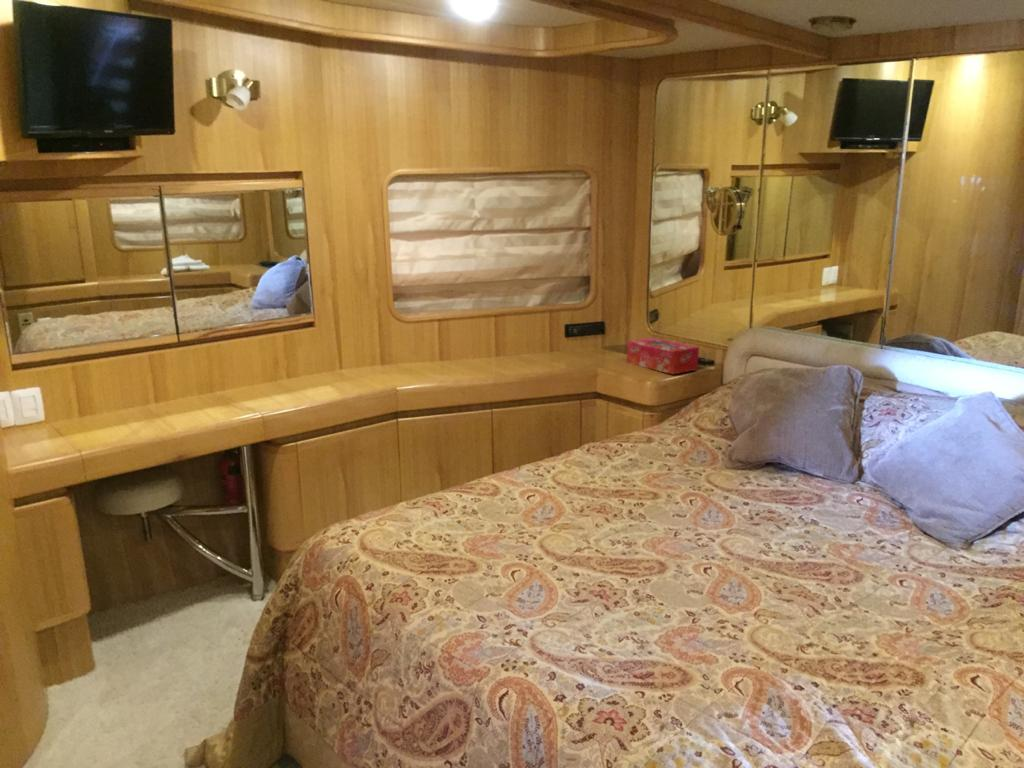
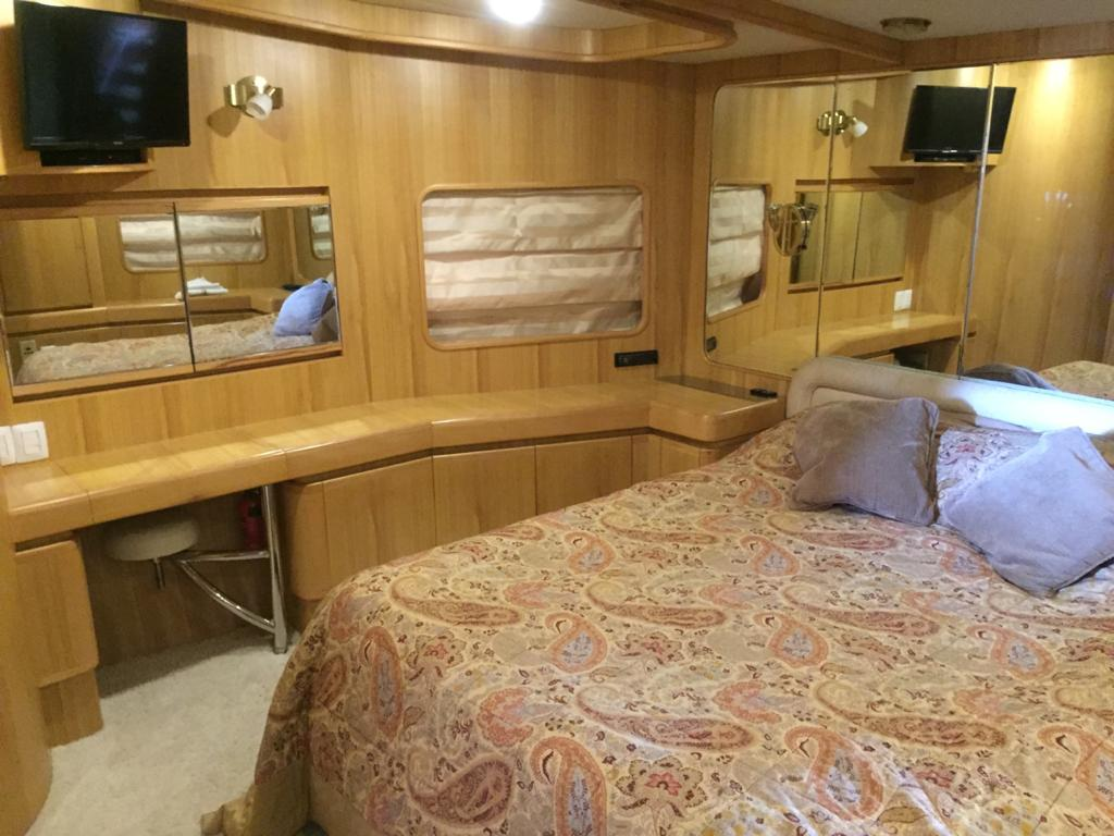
- tissue box (661, 355)
